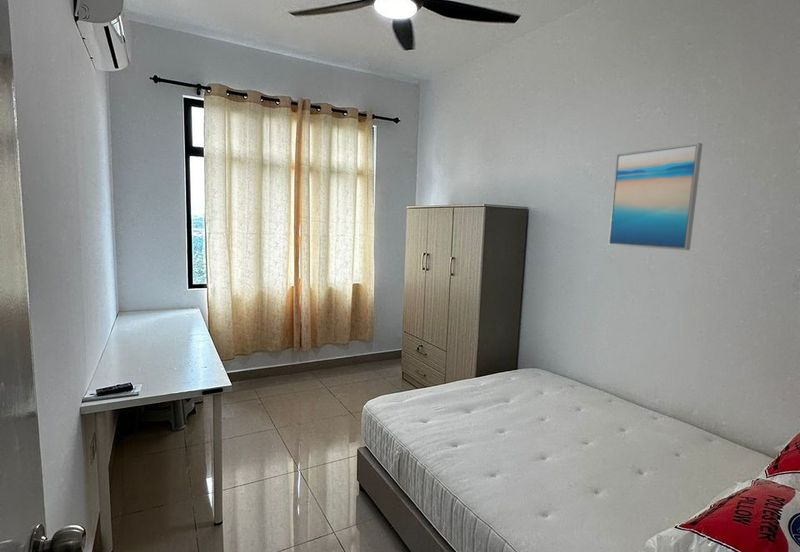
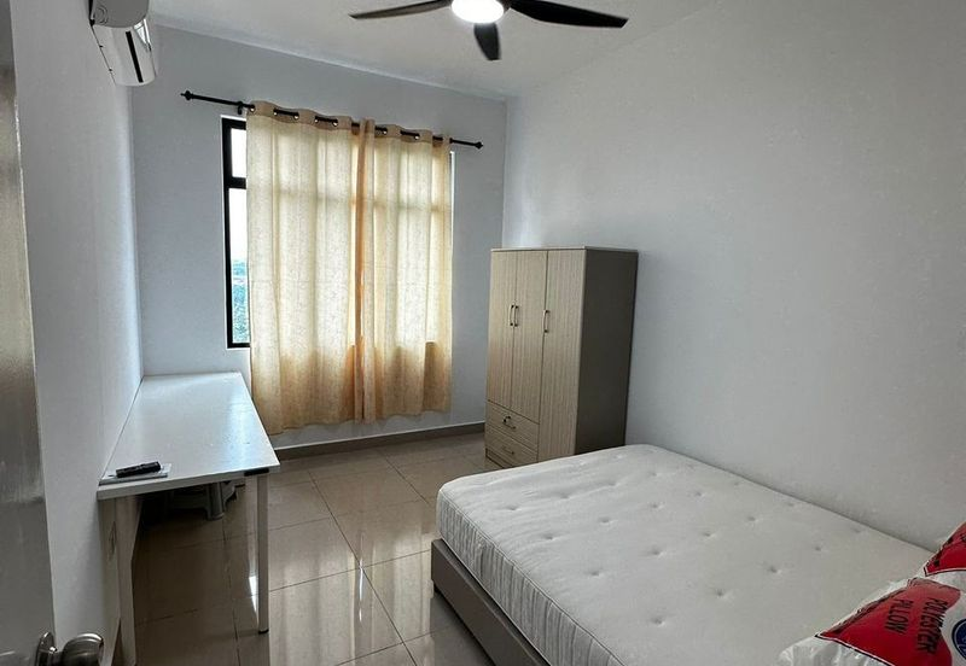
- wall art (650, 199)
